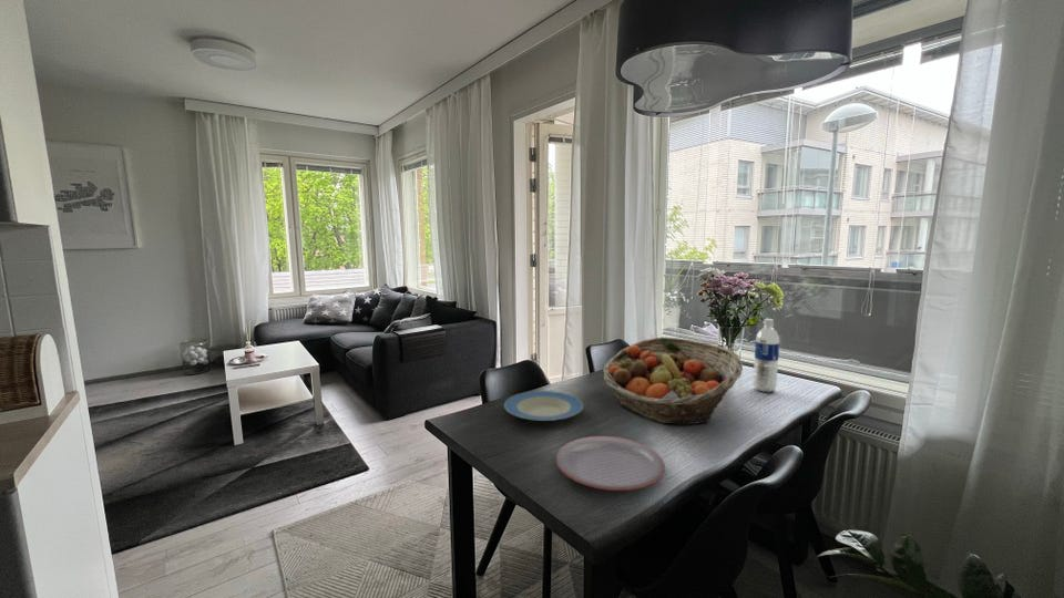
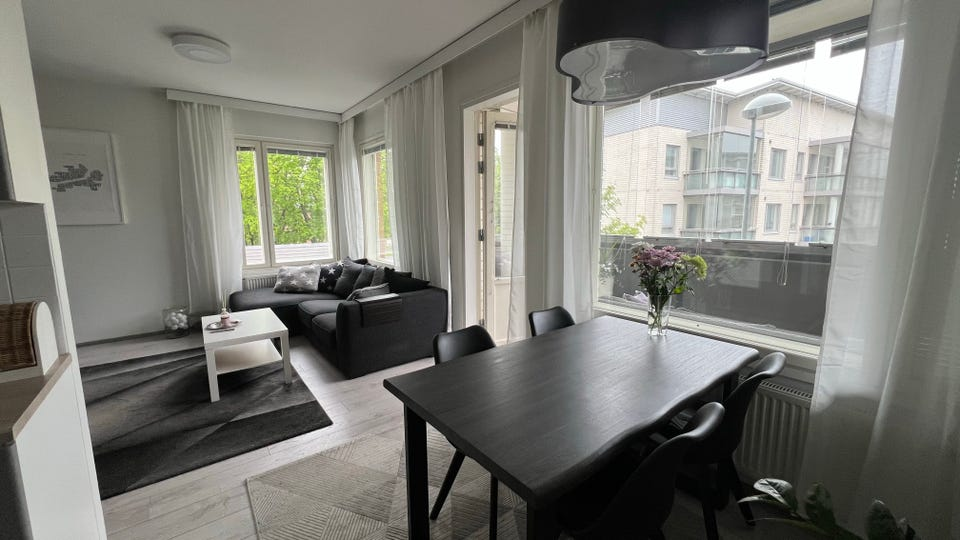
- fruit basket (667, 377)
- plate (543, 409)
- plate (608, 463)
- water bottle (766, 354)
